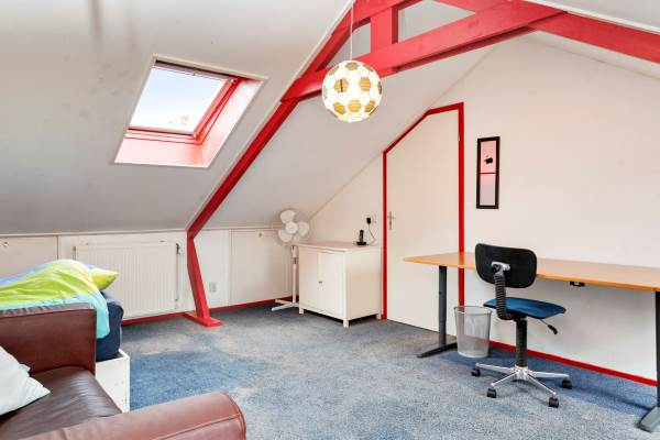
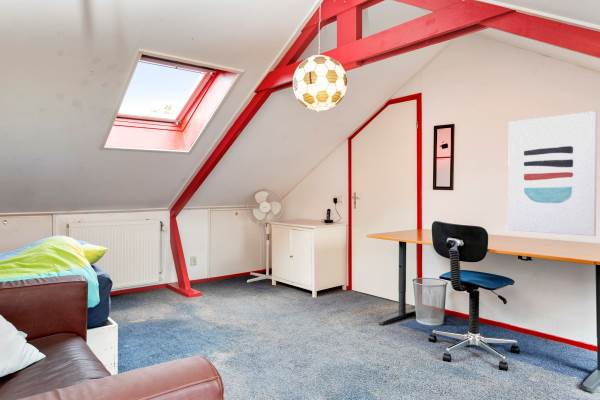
+ wall art (549, 175)
